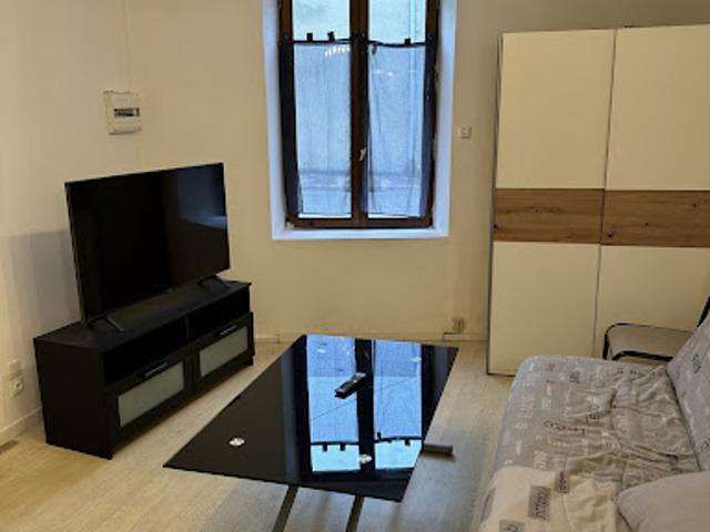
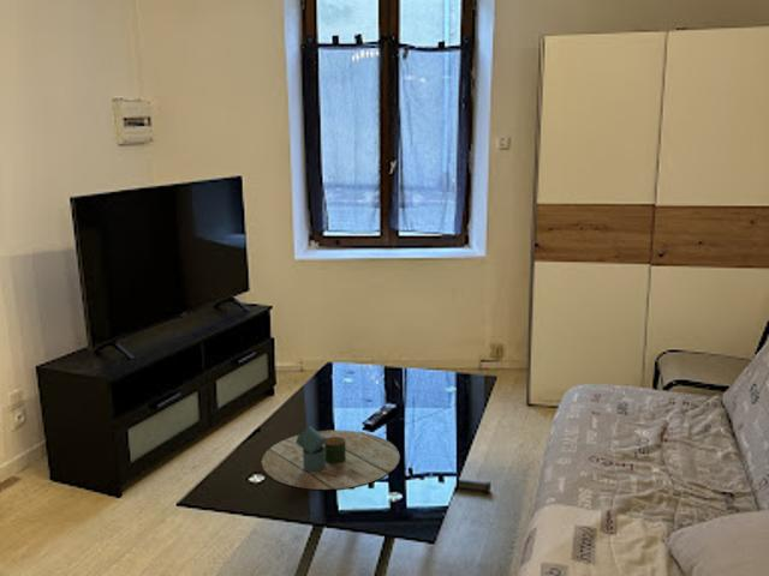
+ decorative tray (330, 437)
